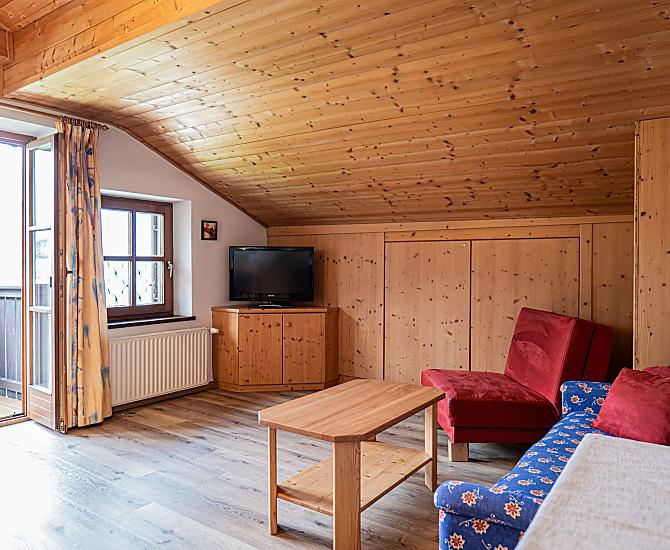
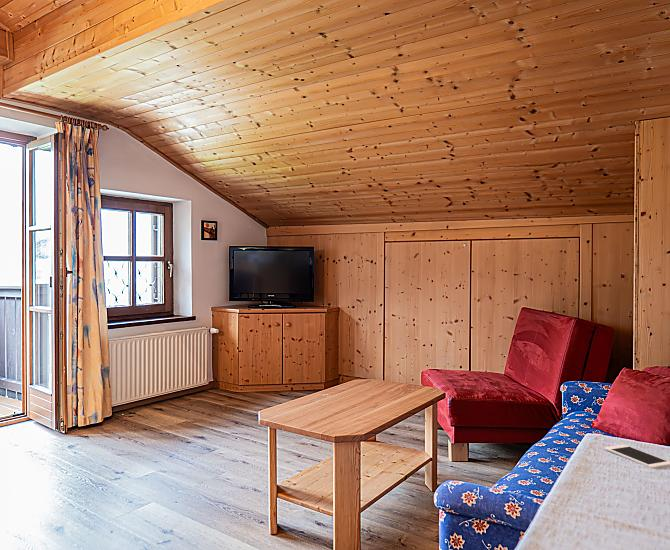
+ cell phone (637, 455)
